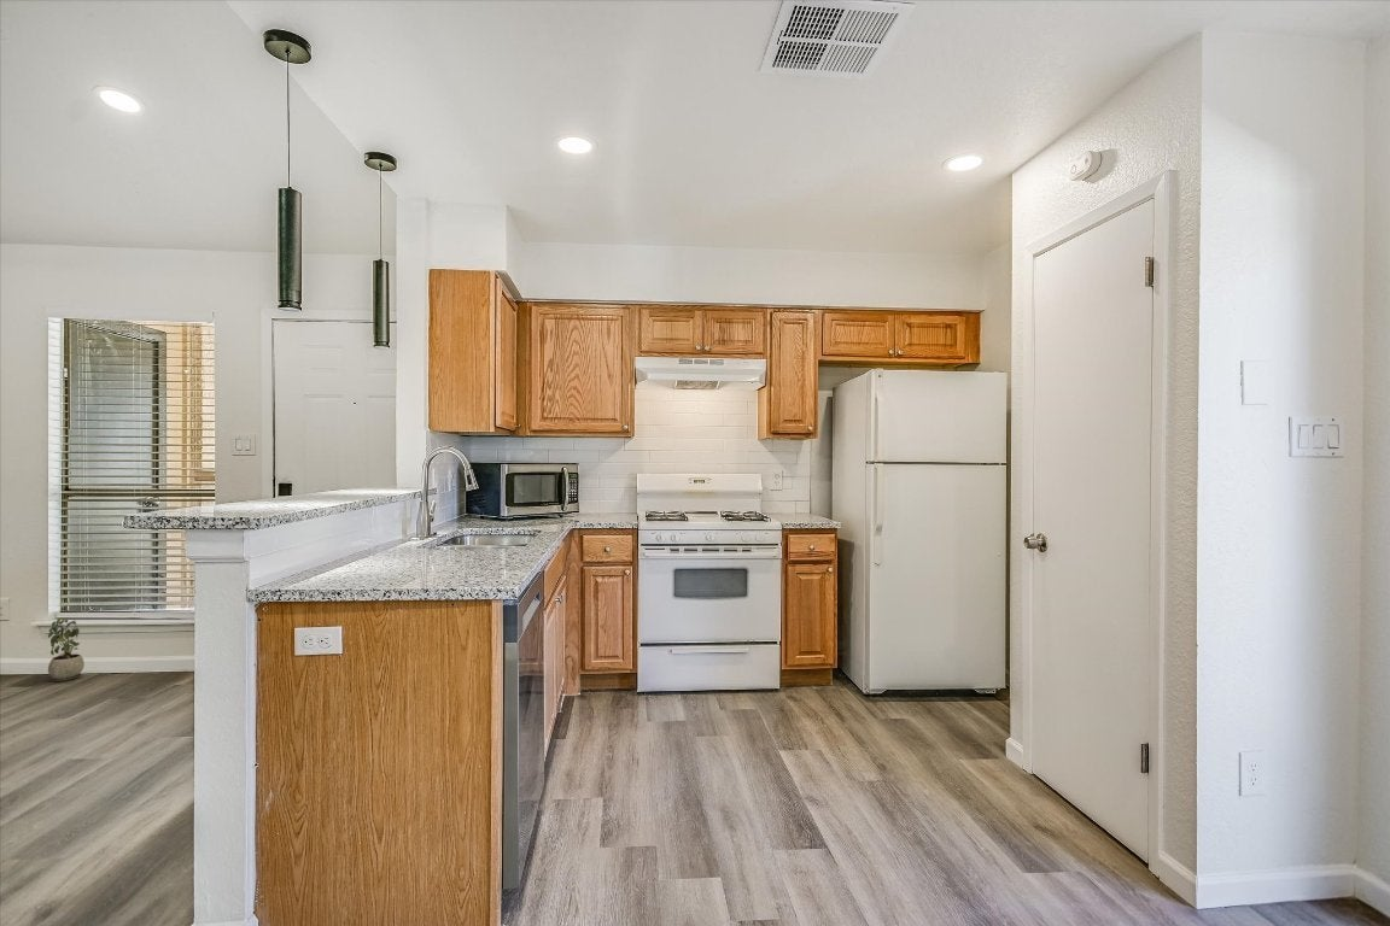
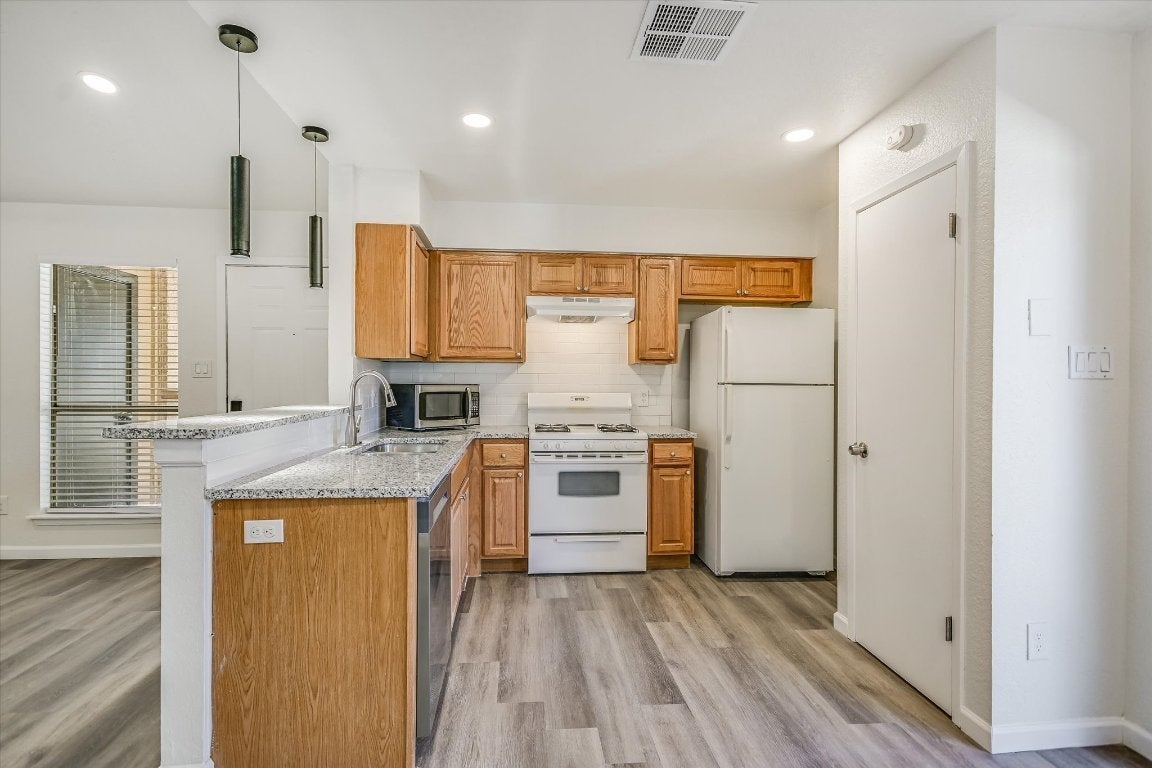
- potted plant (66, 649)
